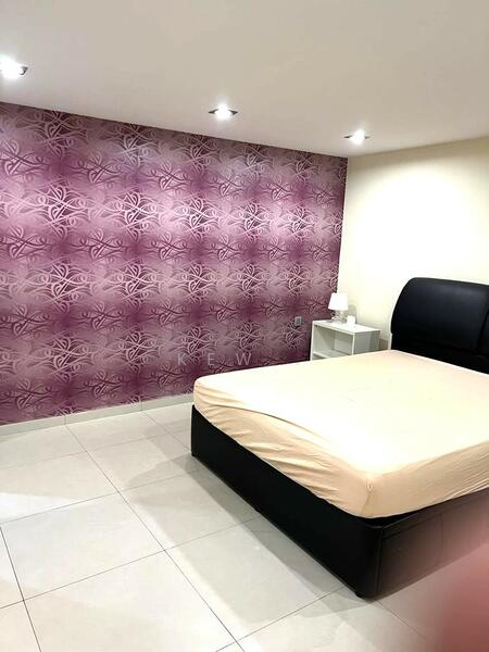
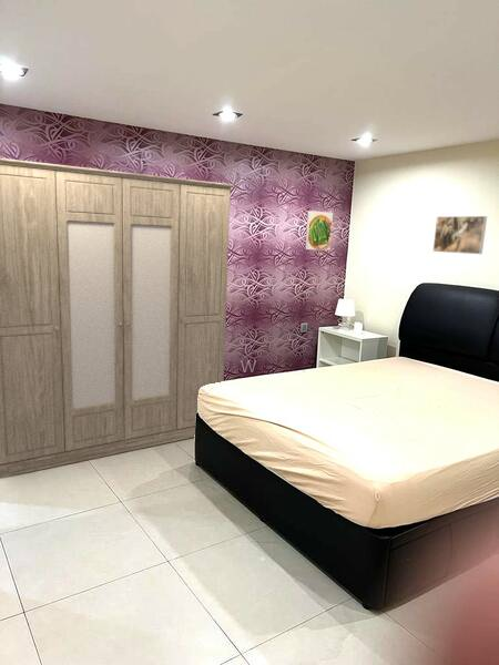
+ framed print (458, 234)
+ wardrobe (112, 315)
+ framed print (318, 231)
